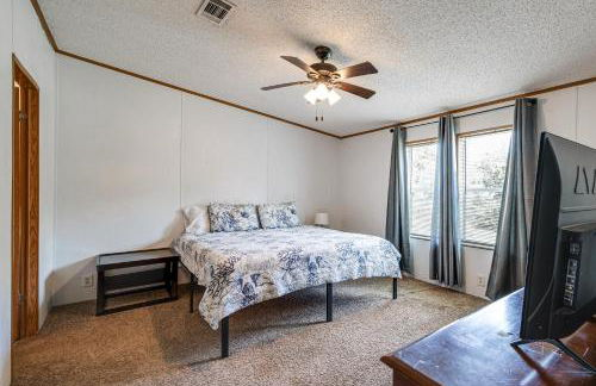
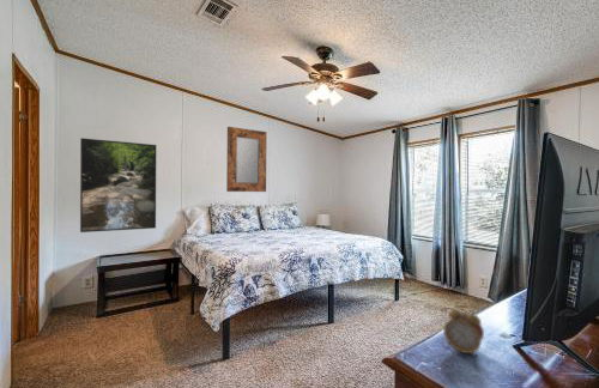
+ alarm clock (464, 326)
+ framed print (120, 186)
+ home mirror (247, 160)
